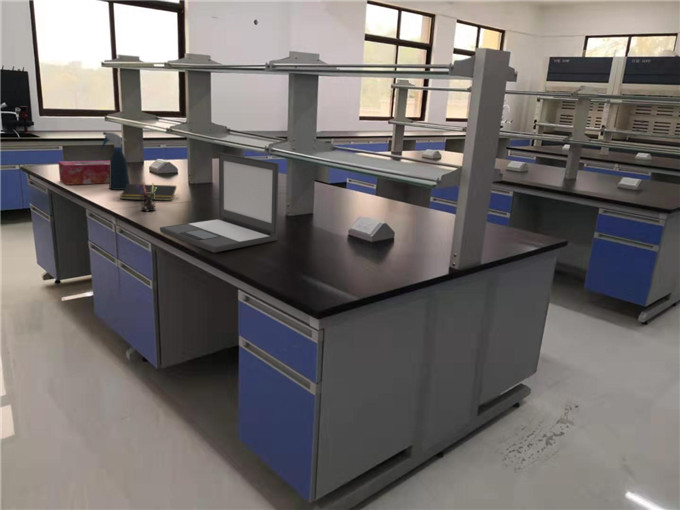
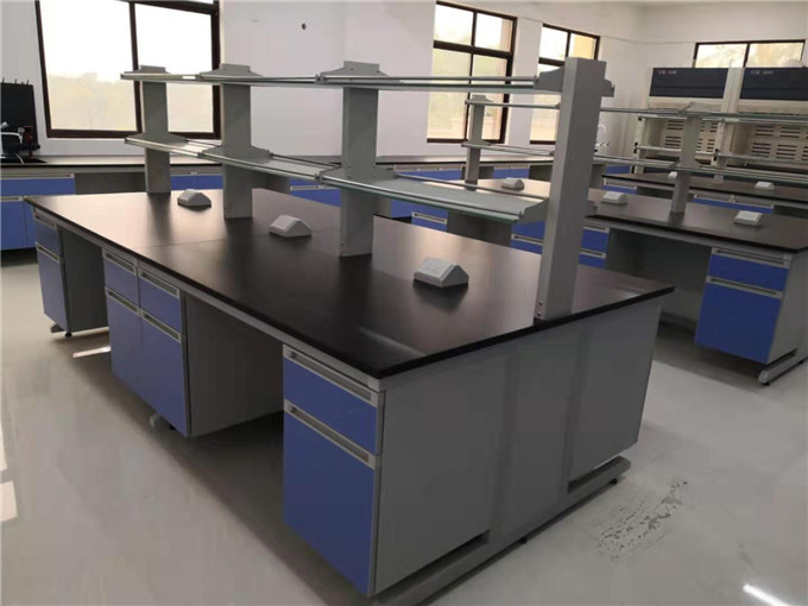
- spray bottle (116, 160)
- notepad (149, 191)
- laptop (219, 198)
- pen holder (148, 196)
- tissue box (91, 172)
